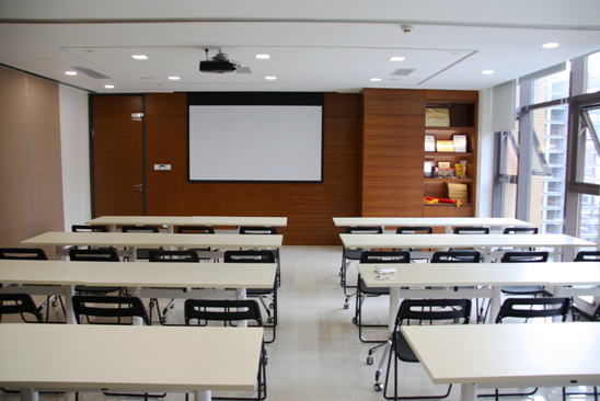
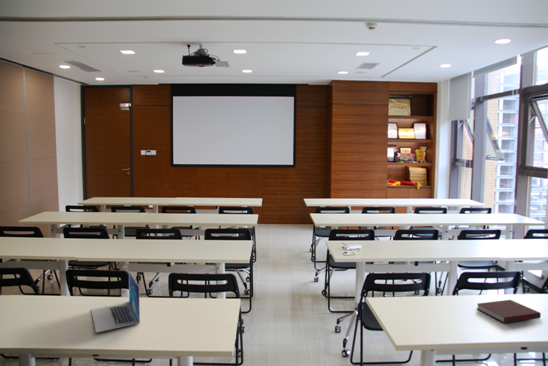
+ notebook (507, 310)
+ laptop (114, 306)
